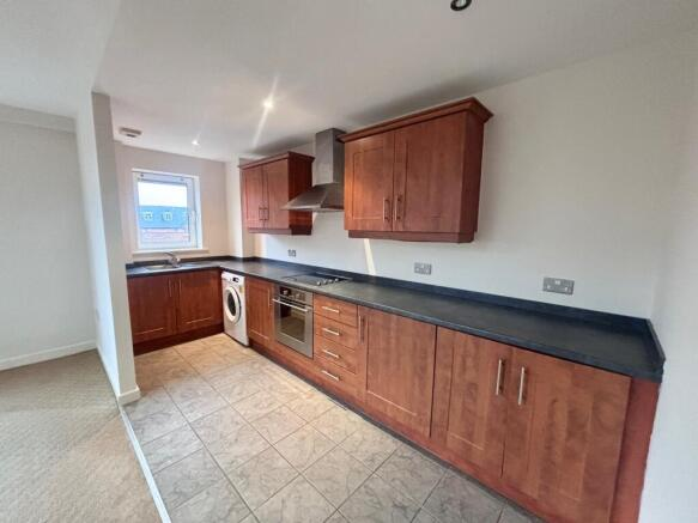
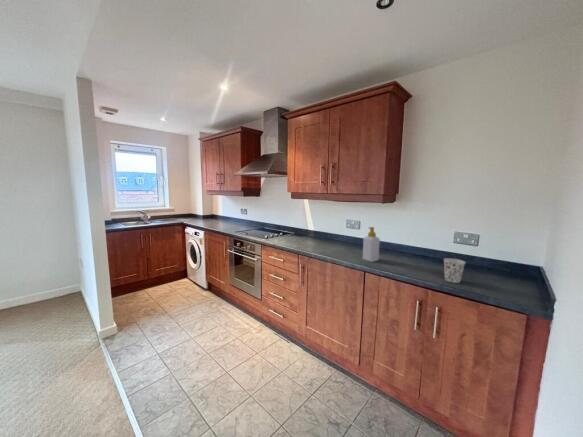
+ cup (453, 270)
+ soap bottle (371, 243)
